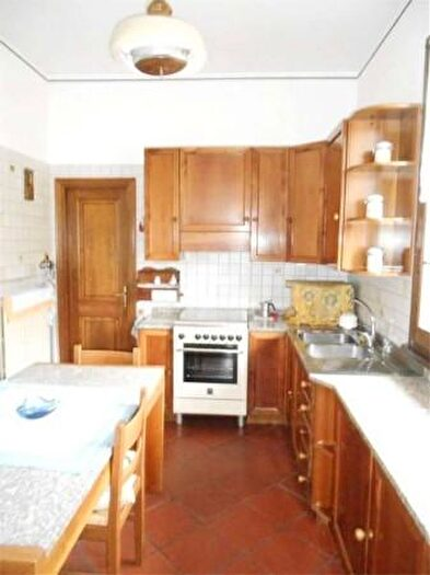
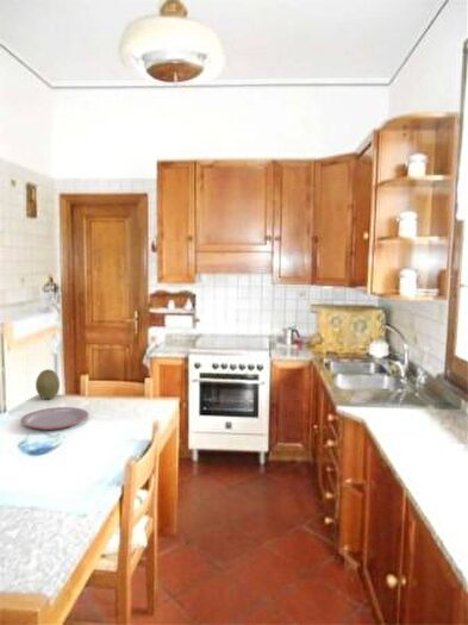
+ fruit (48, 383)
+ plate (55, 419)
